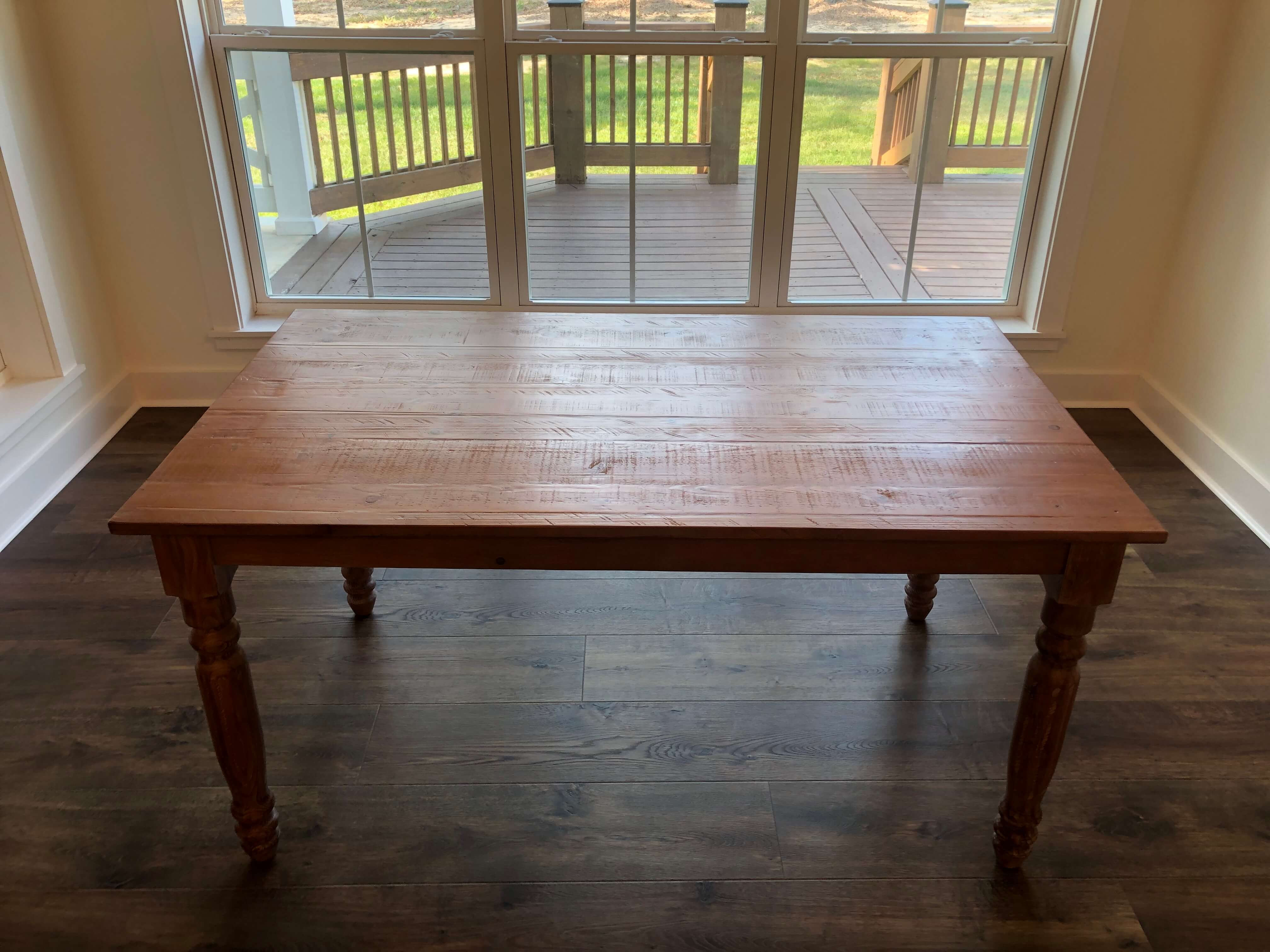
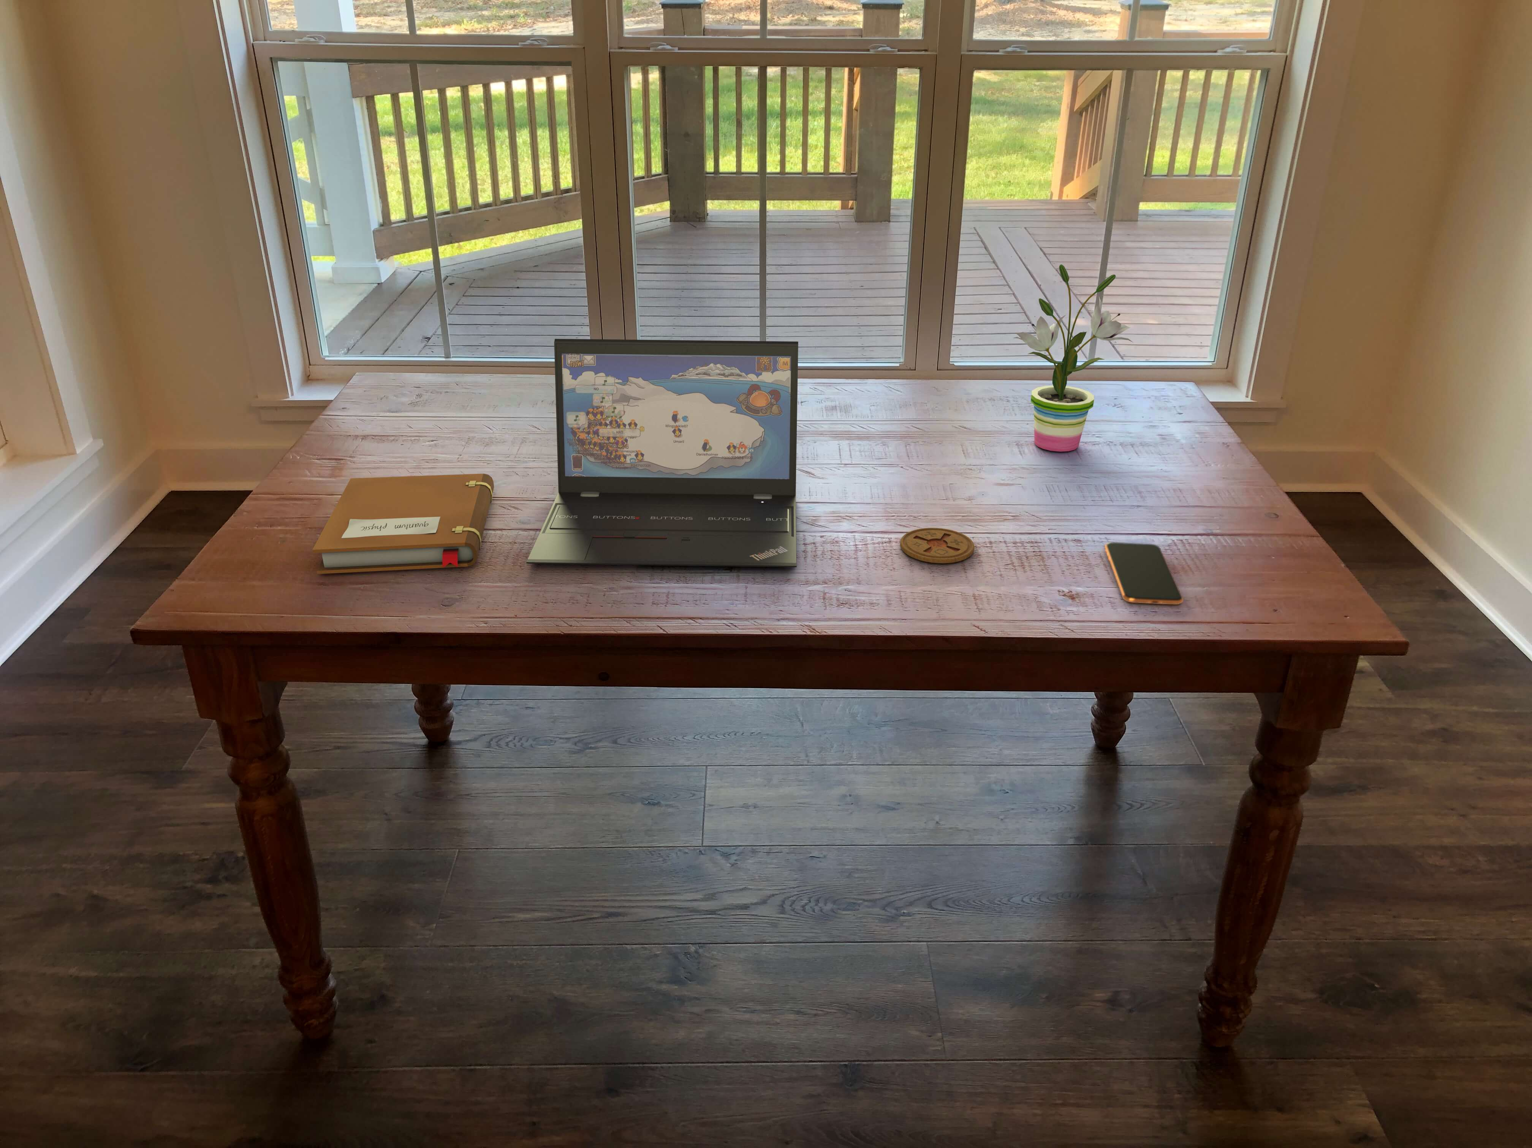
+ laptop (669, 450)
+ potted plant (1070, 352)
+ coaster (937, 545)
+ smartphone (1142, 572)
+ notebook (410, 522)
